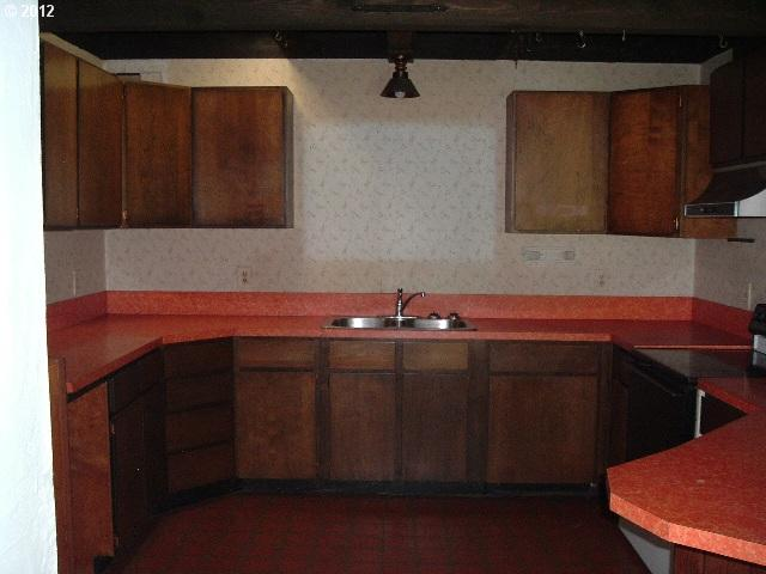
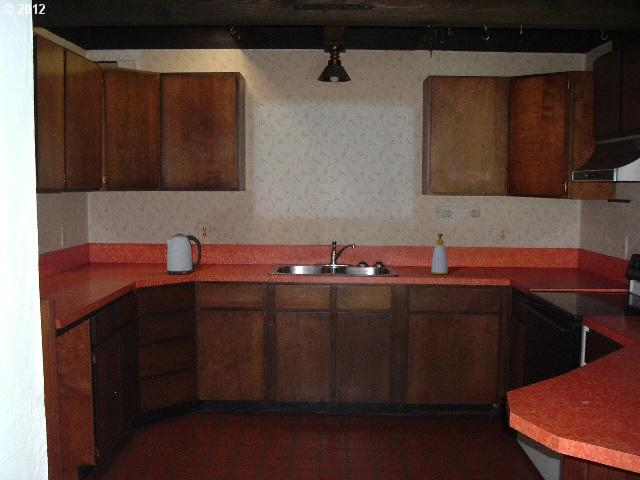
+ soap bottle (439, 253)
+ kettle (184, 253)
